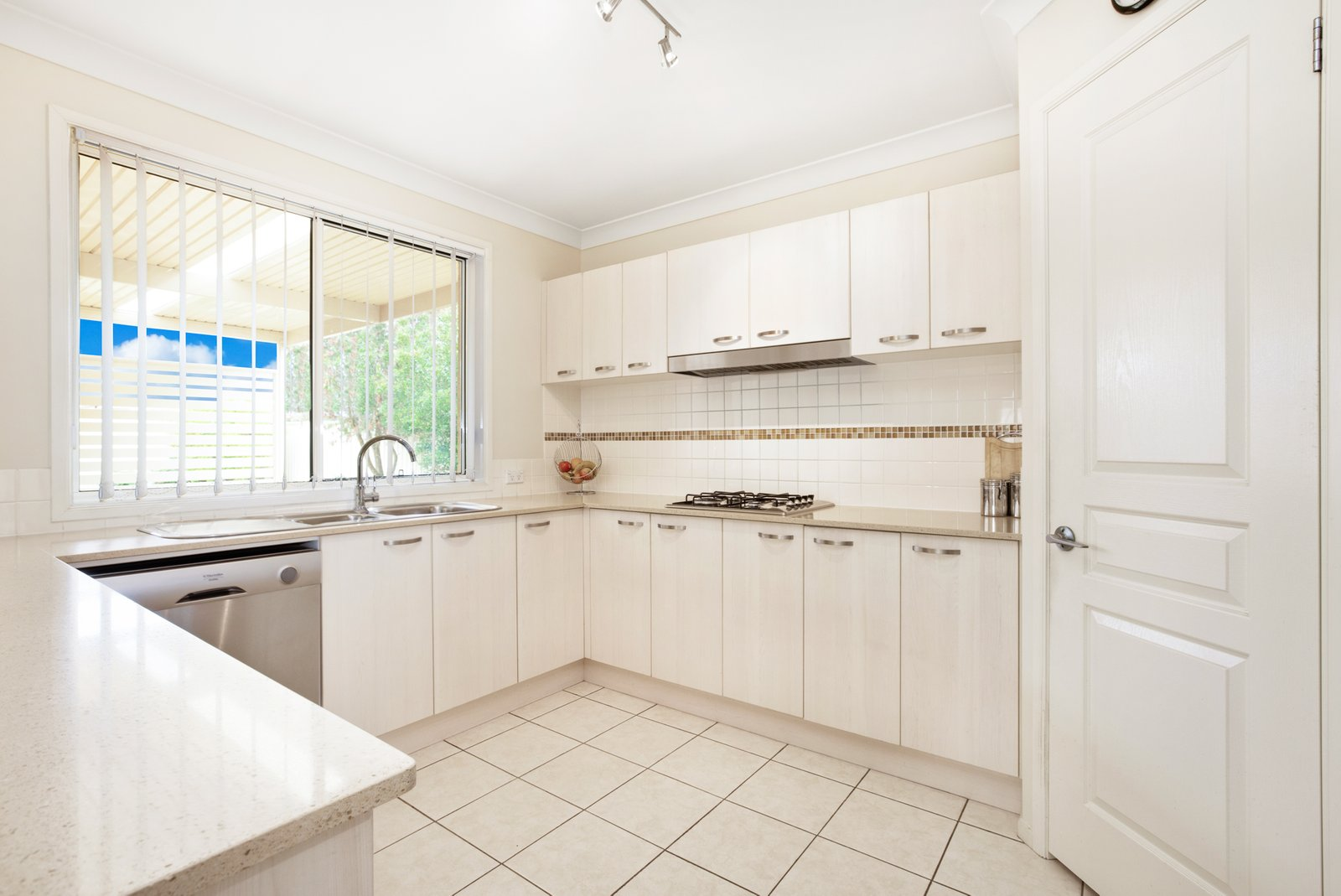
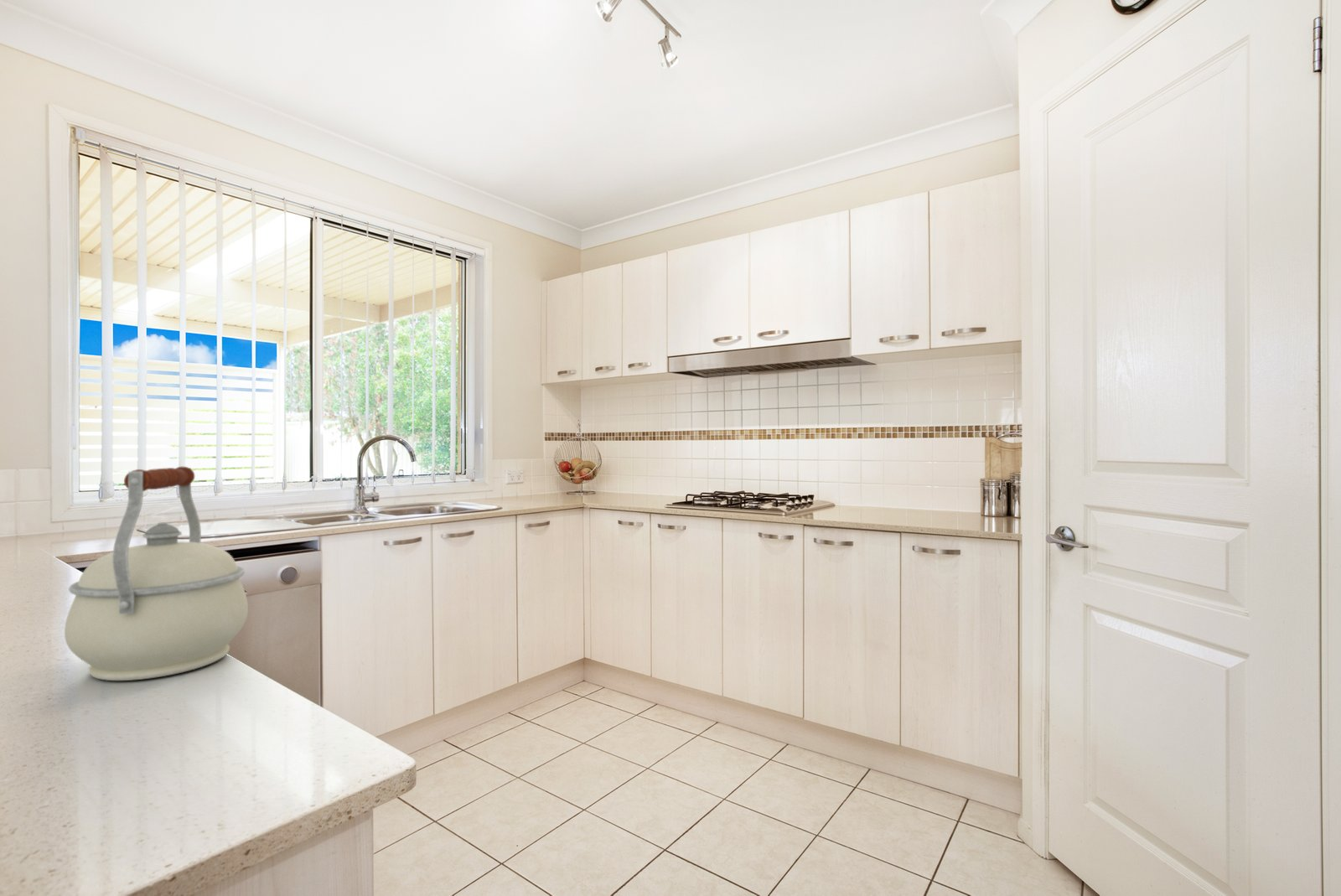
+ kettle (168, 562)
